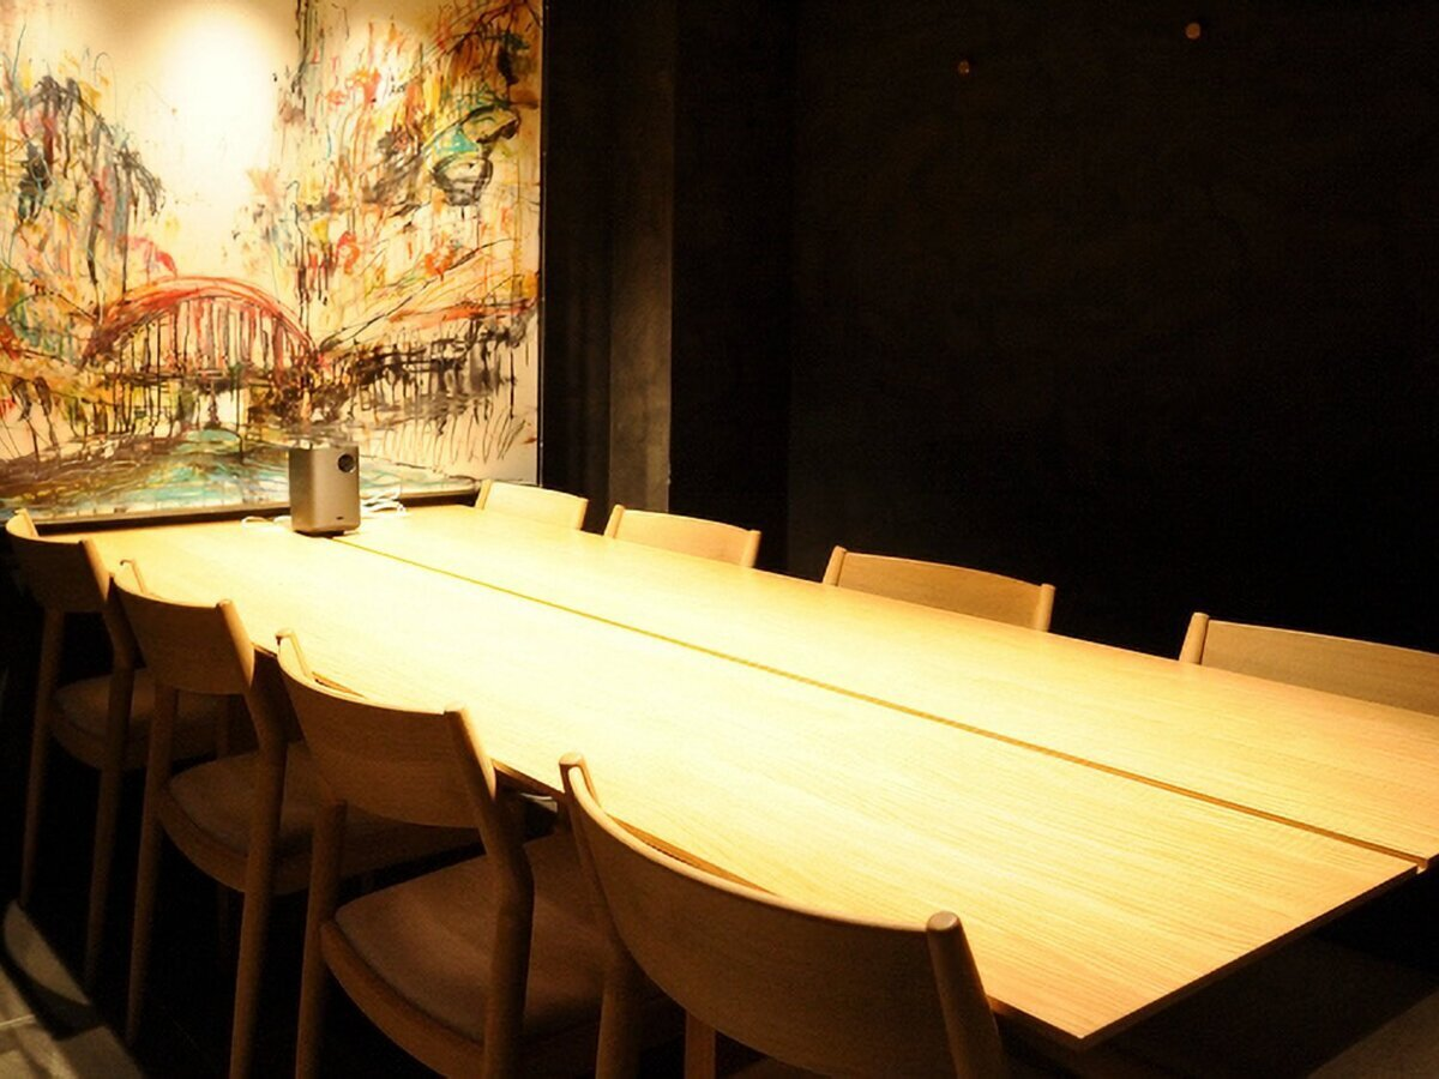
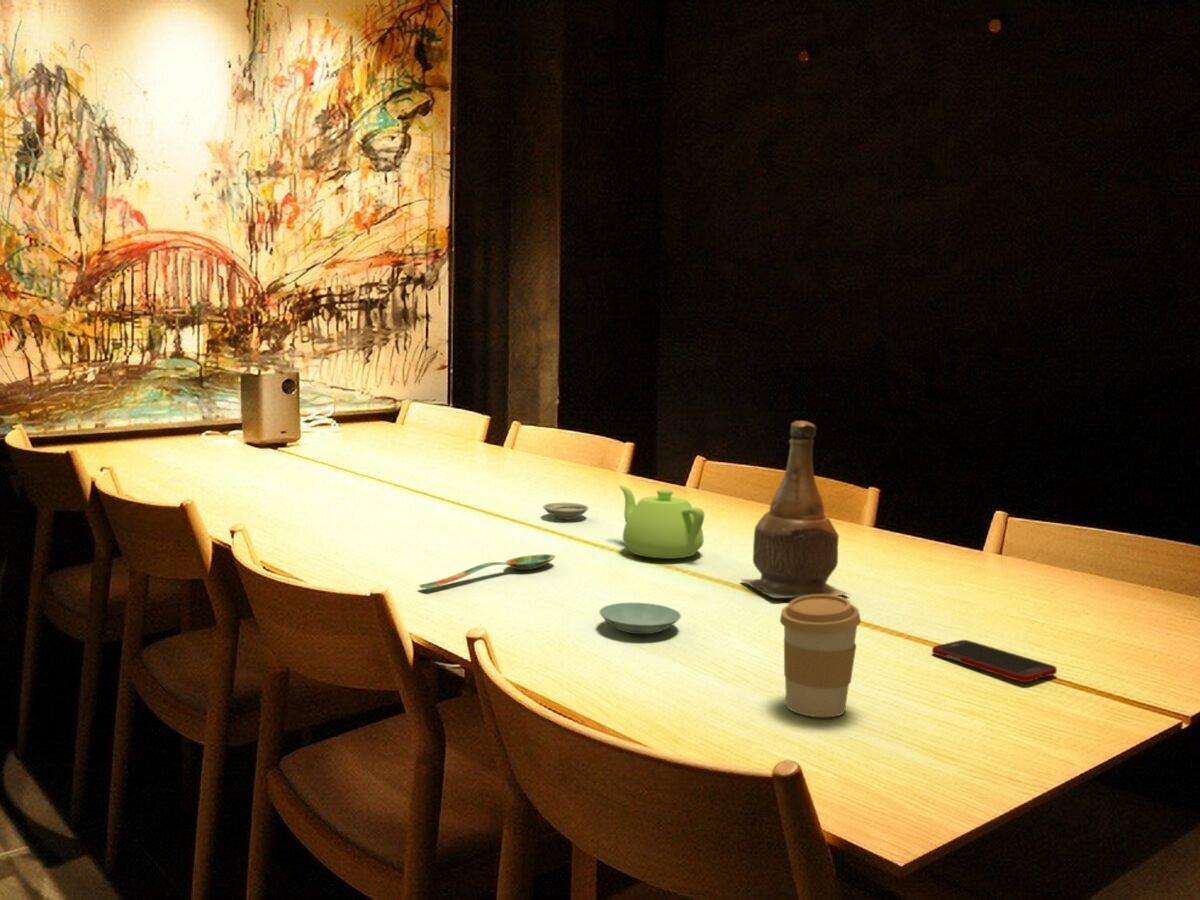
+ cell phone (992, 660)
+ spoon (490, 565)
+ saucer (565, 511)
+ saucer (639, 620)
+ bottle (797, 505)
+ coffee cup (818, 653)
+ teapot (659, 520)
